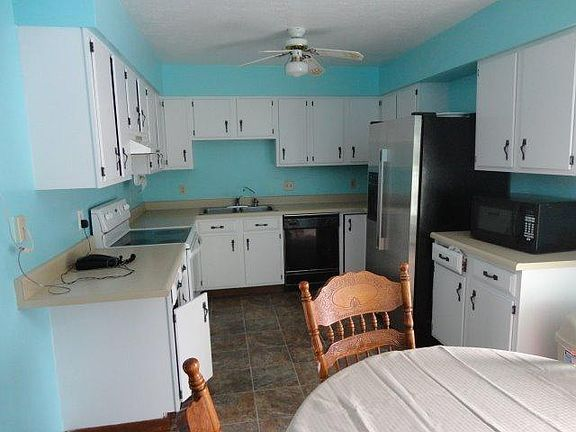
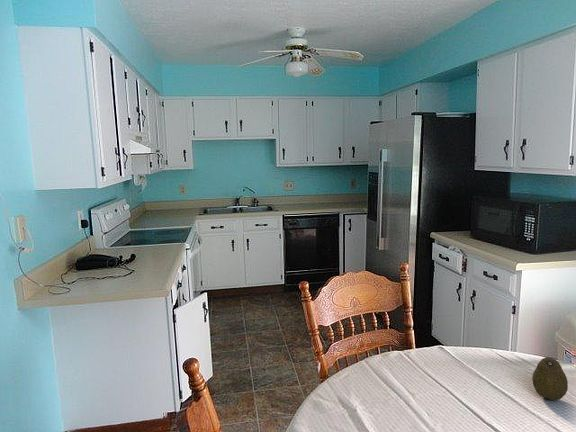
+ fruit (549, 377)
